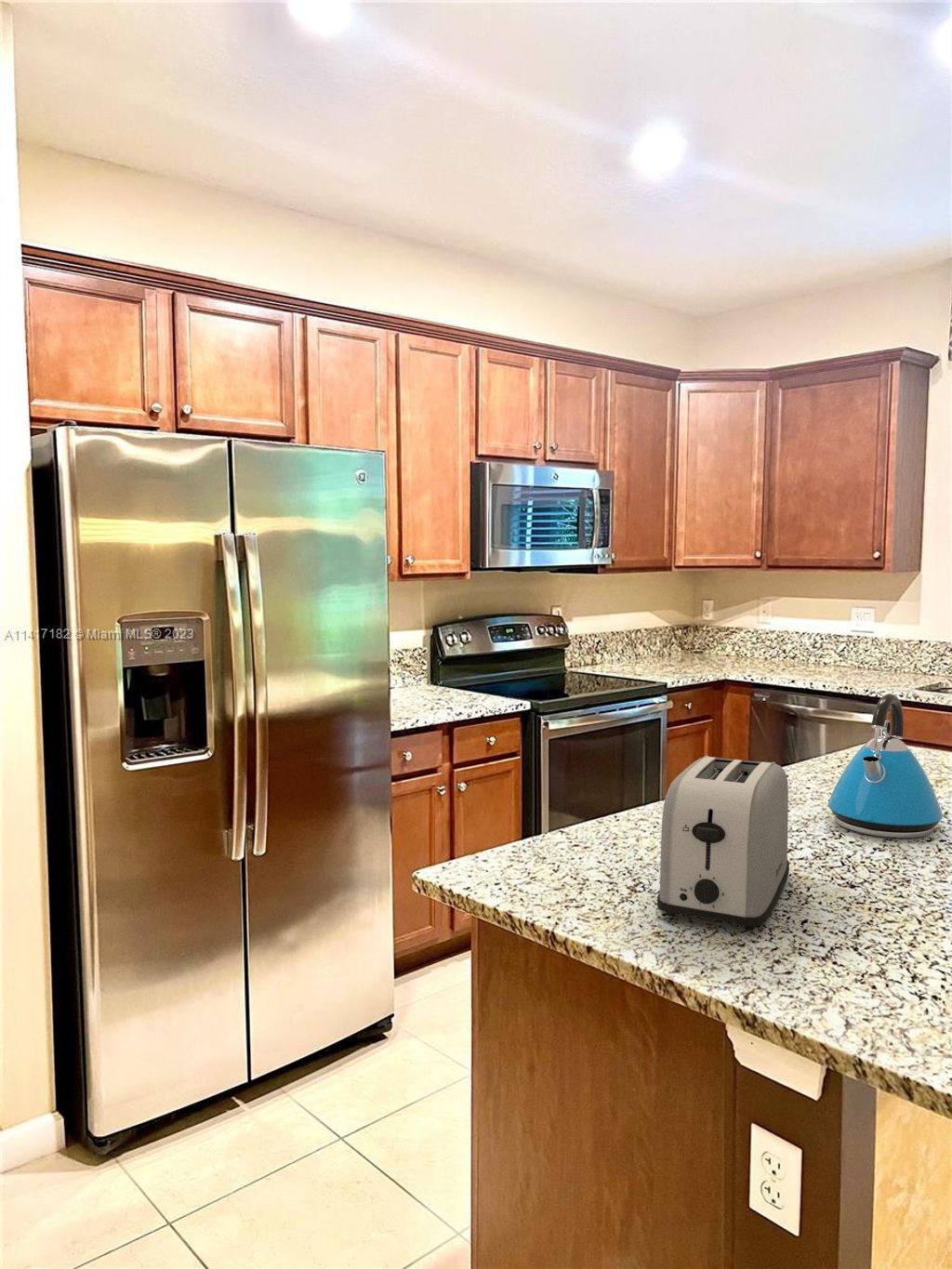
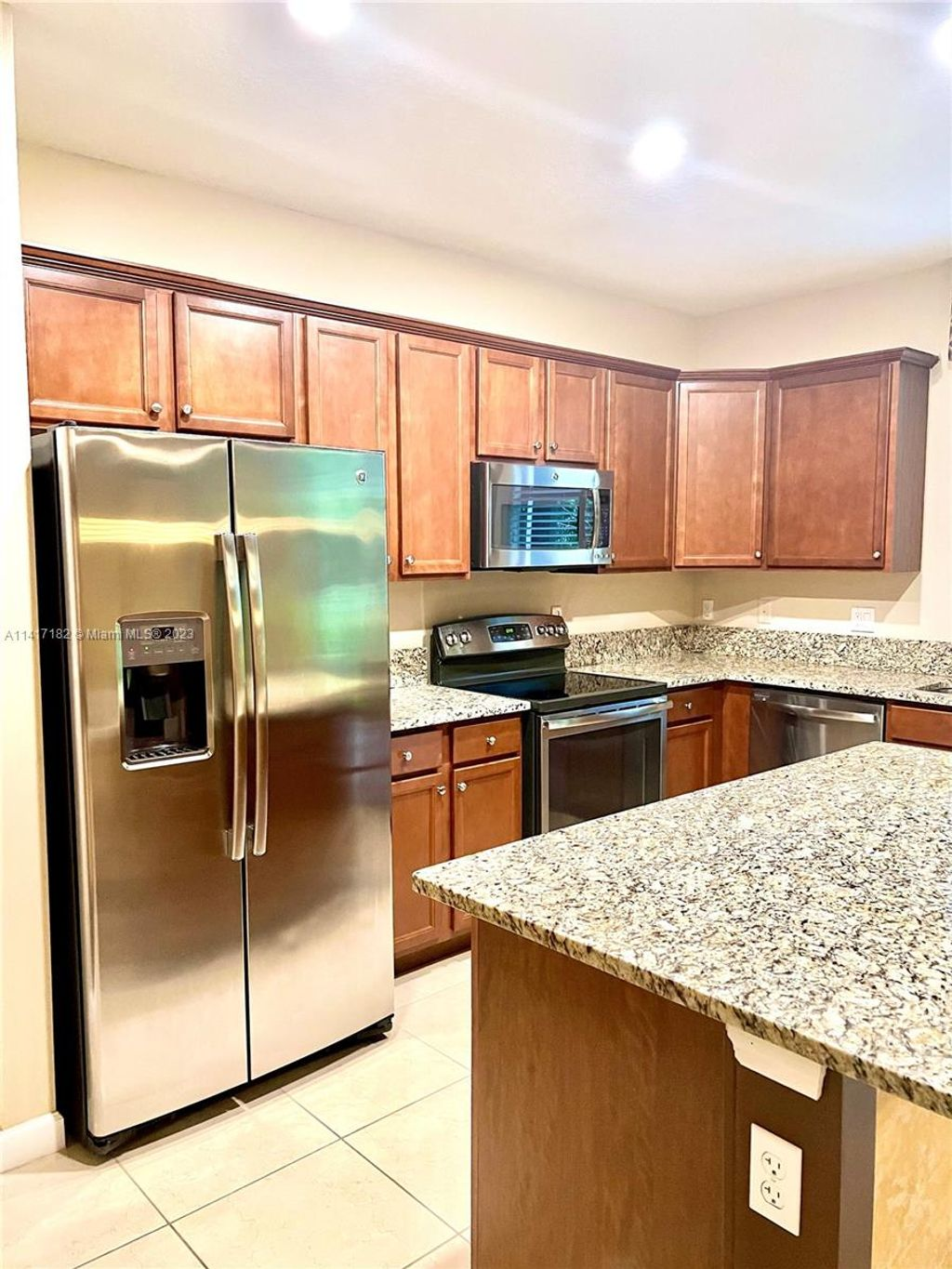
- toaster (726, 832)
- kettle (887, 759)
